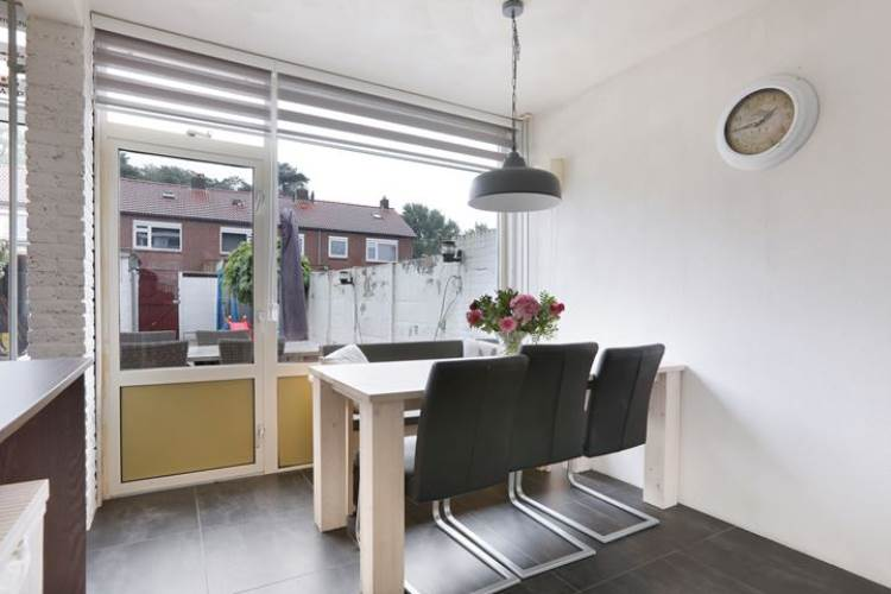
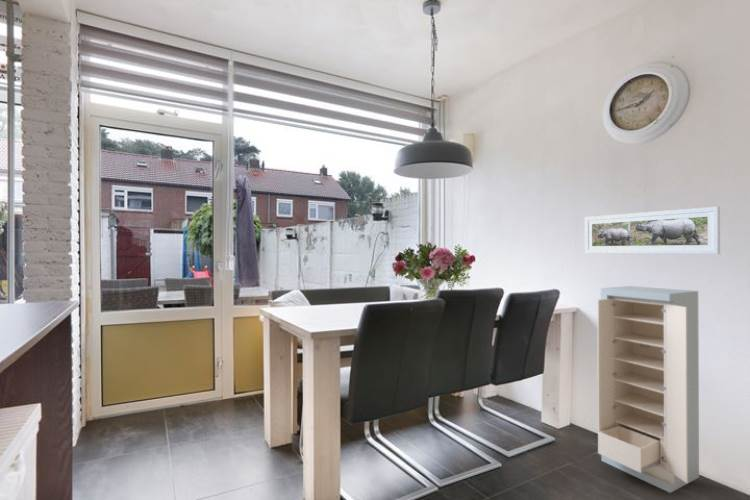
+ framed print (643, 233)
+ storage cabinet (649, 382)
